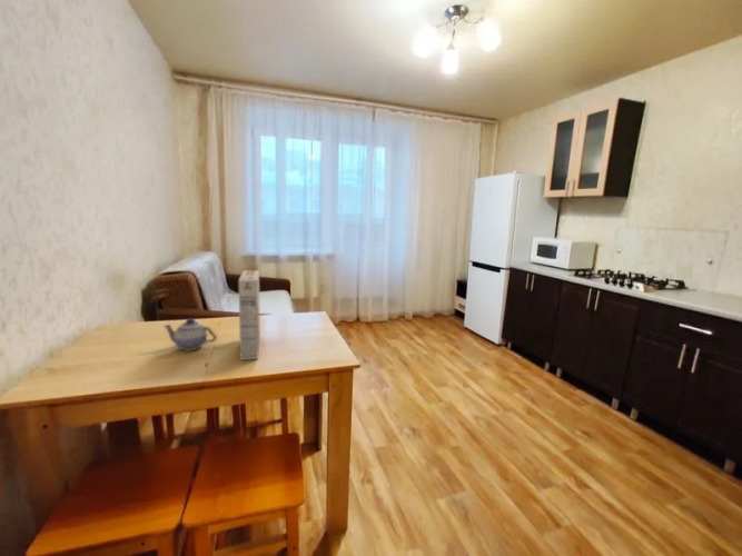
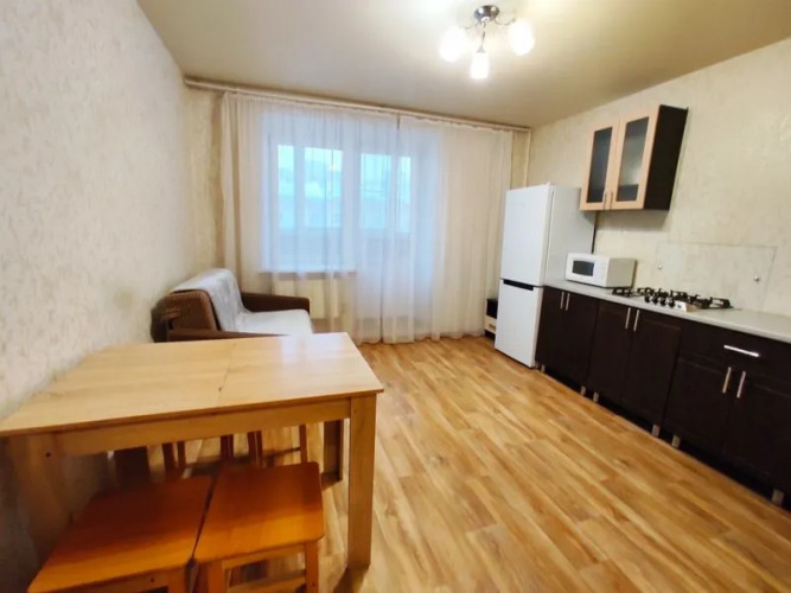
- cereal box (250, 311)
- teapot (189, 332)
